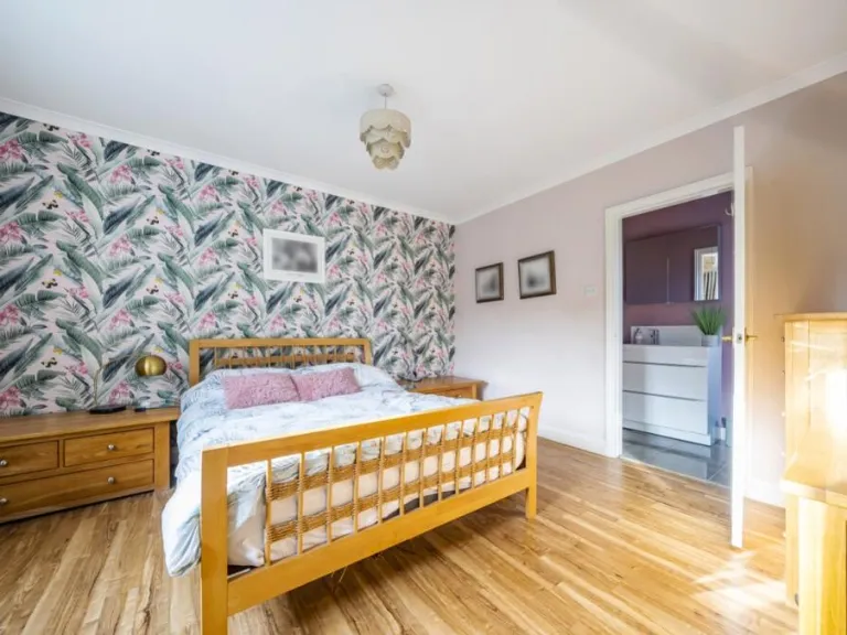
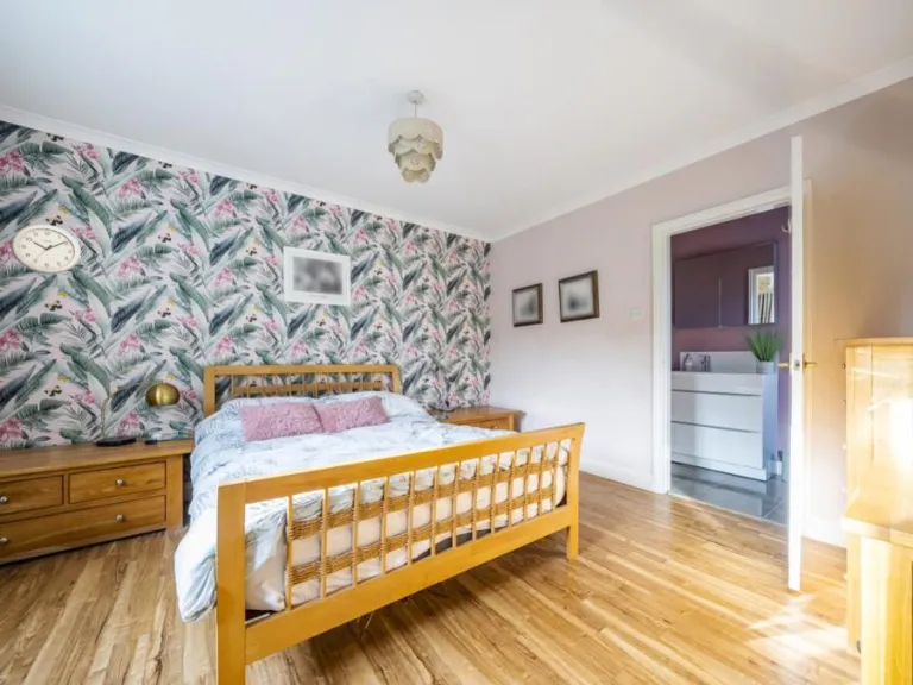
+ wall clock (46, 249)
